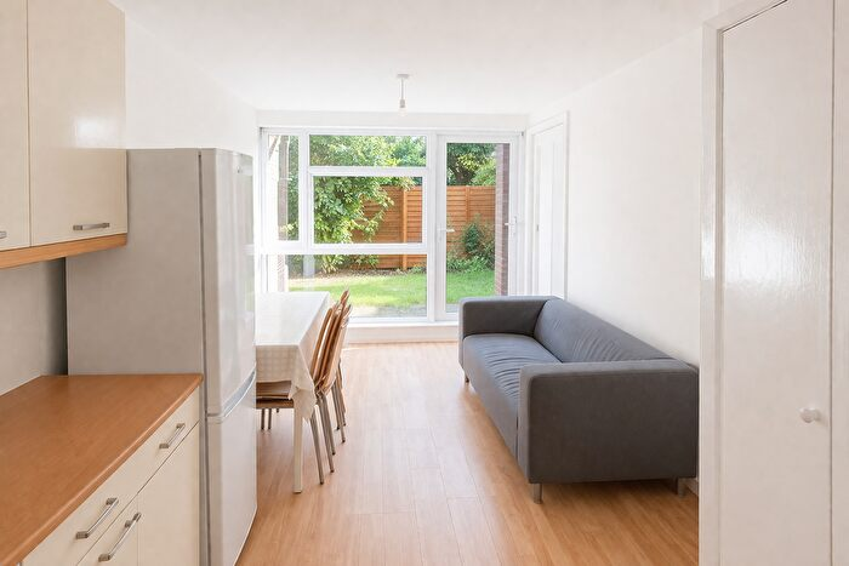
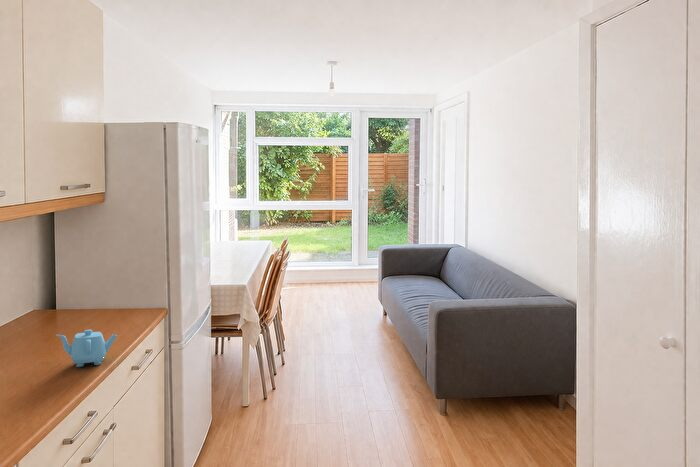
+ teapot (87, 346)
